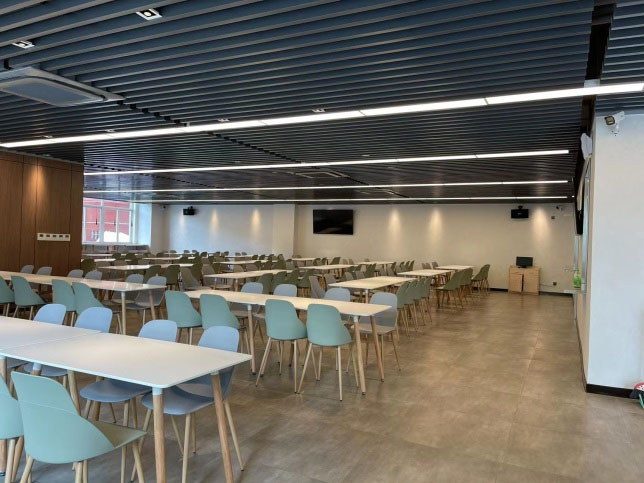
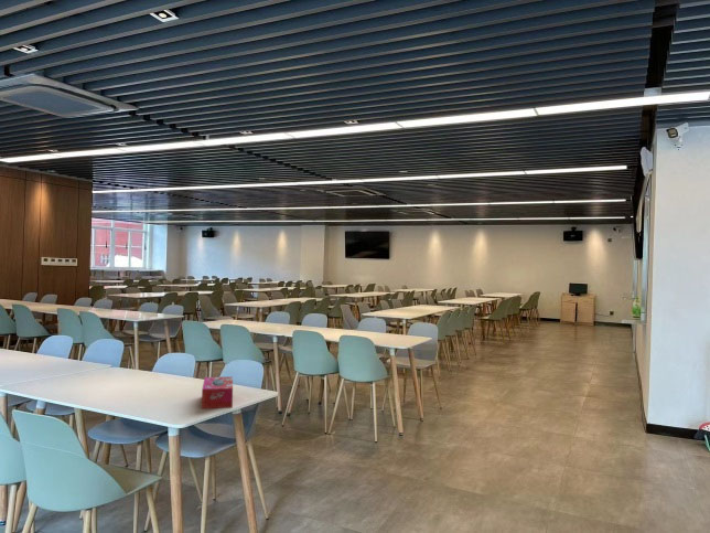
+ tissue box (217, 392)
